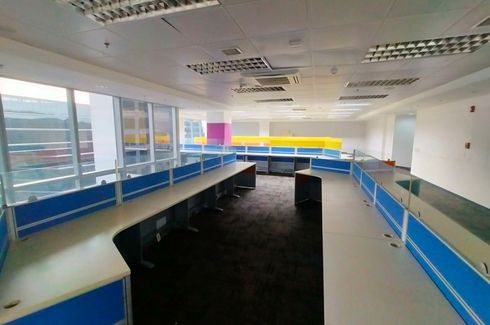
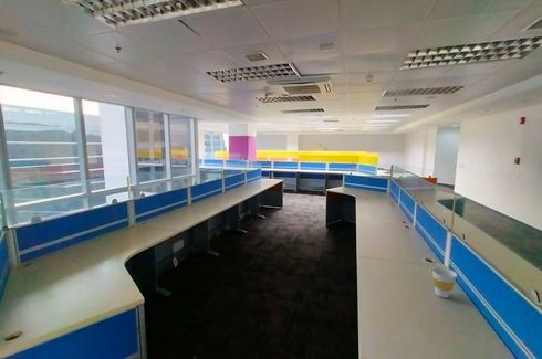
+ cup (442, 283)
